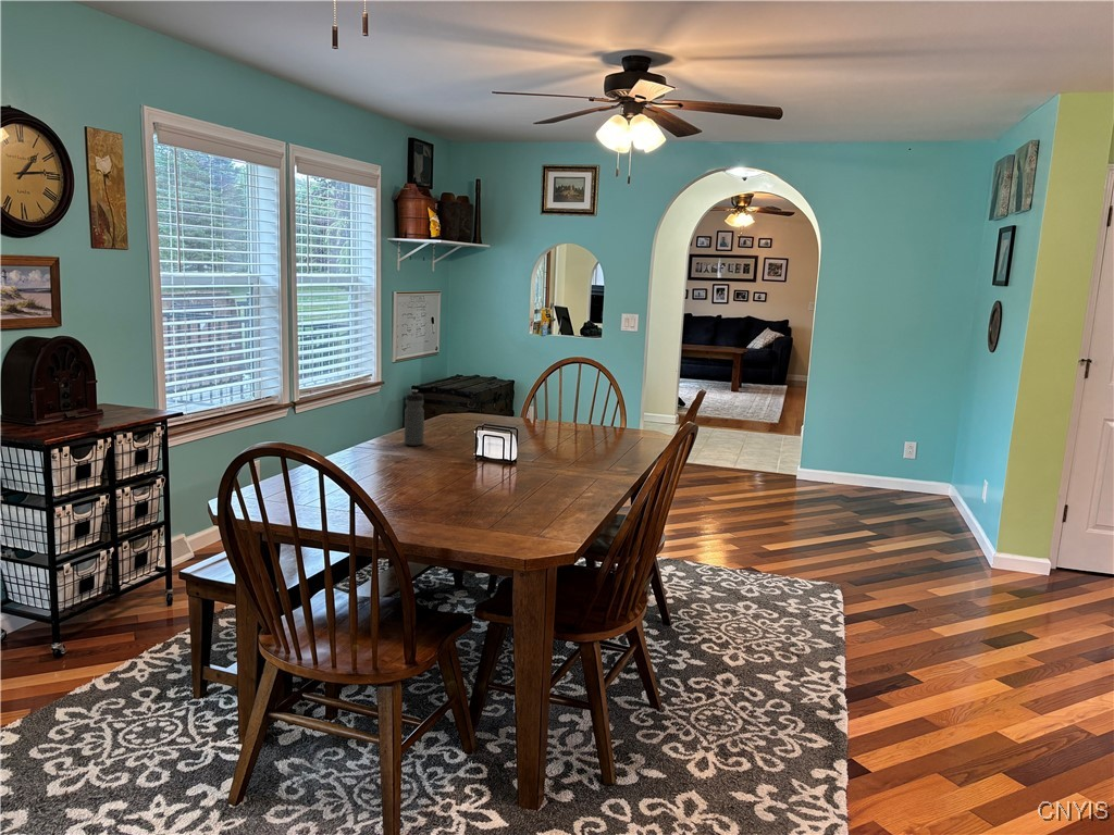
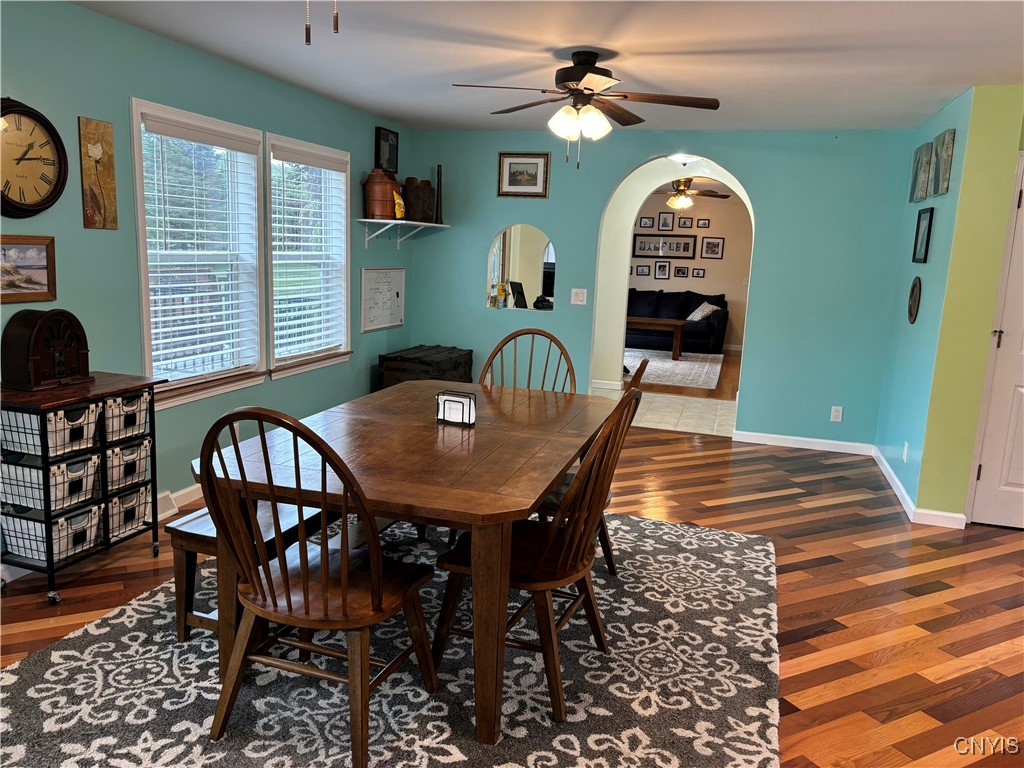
- water bottle (413, 416)
